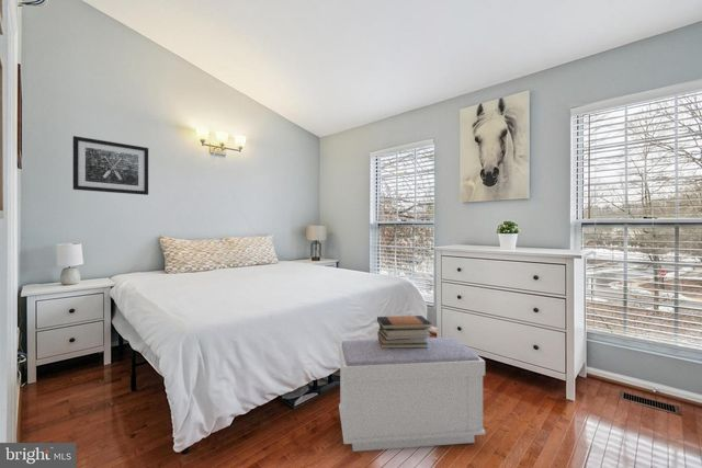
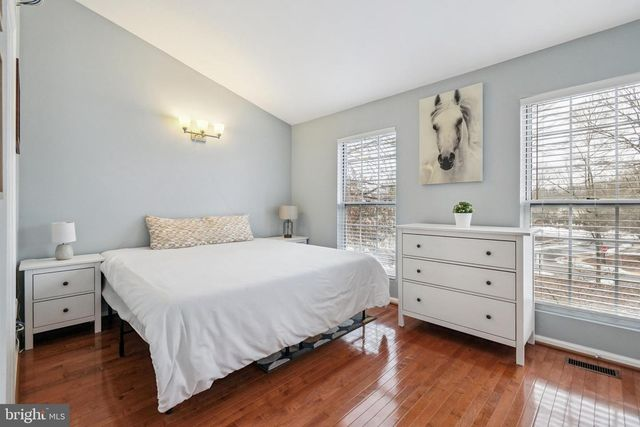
- wall art (113, 167)
- book stack (403, 331)
- bench (406, 387)
